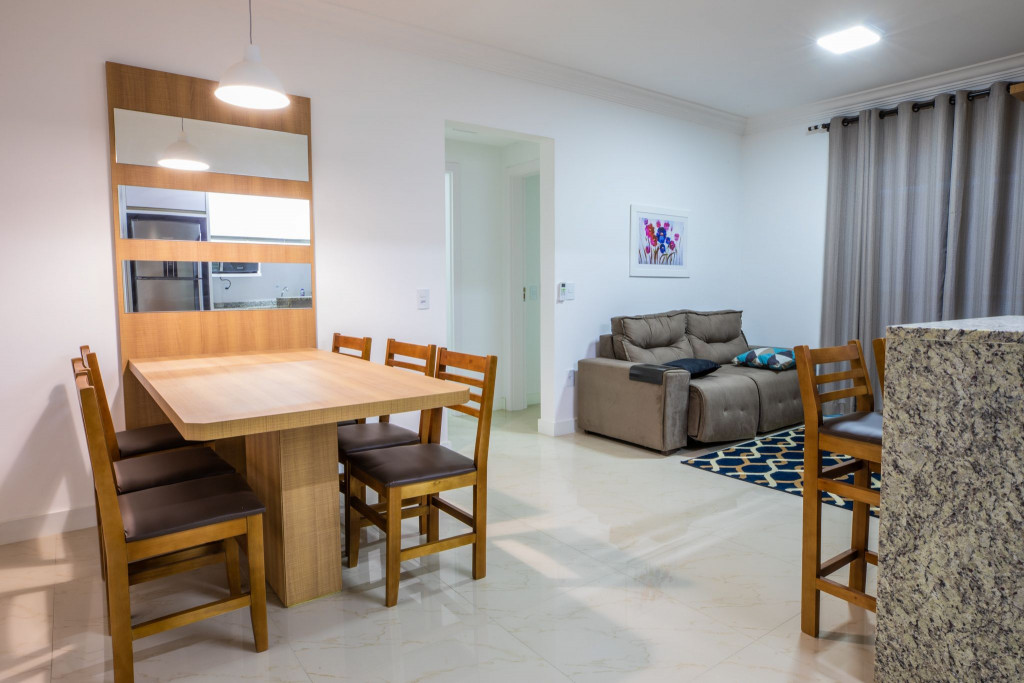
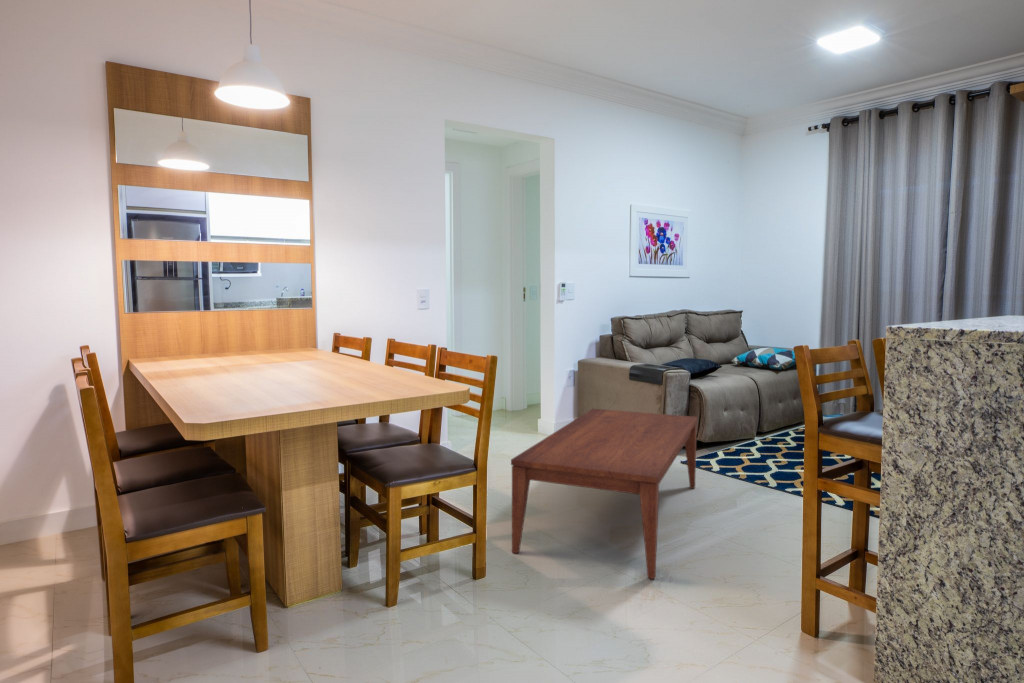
+ coffee table (617, 475)
